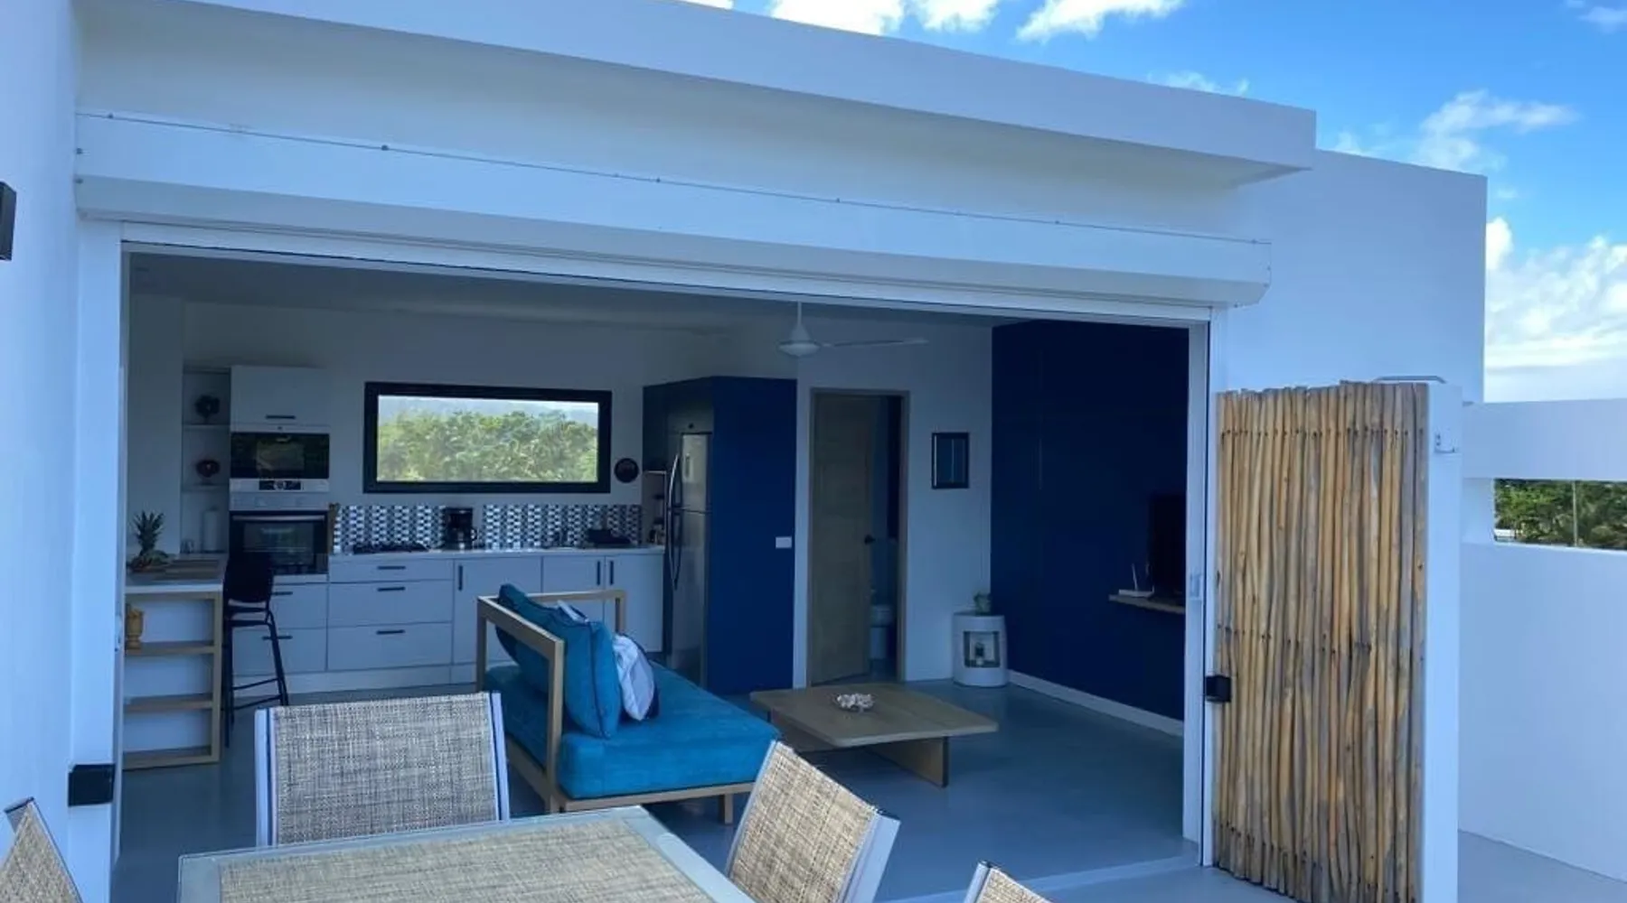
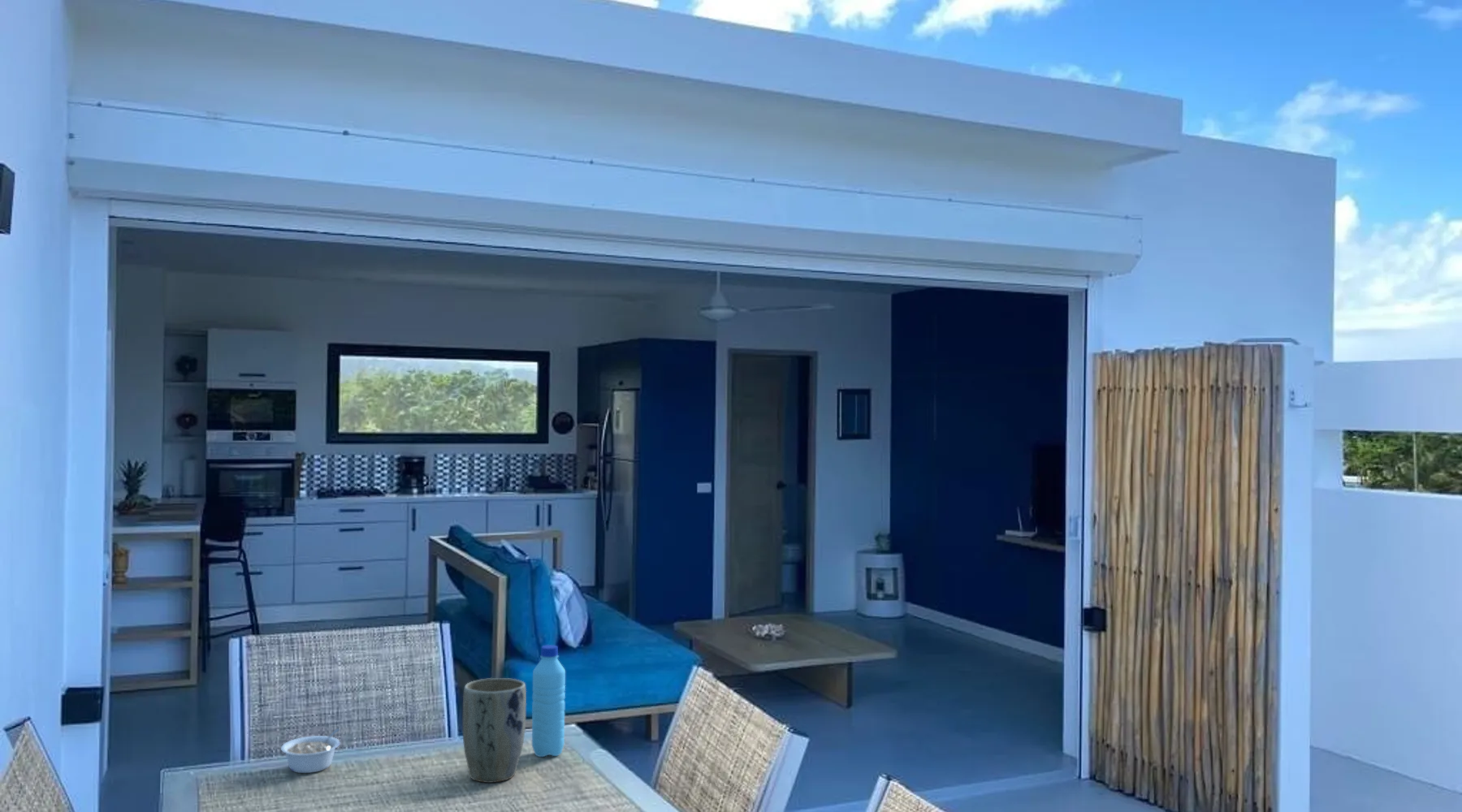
+ plant pot (494, 730)
+ water bottle (548, 700)
+ legume (310, 752)
